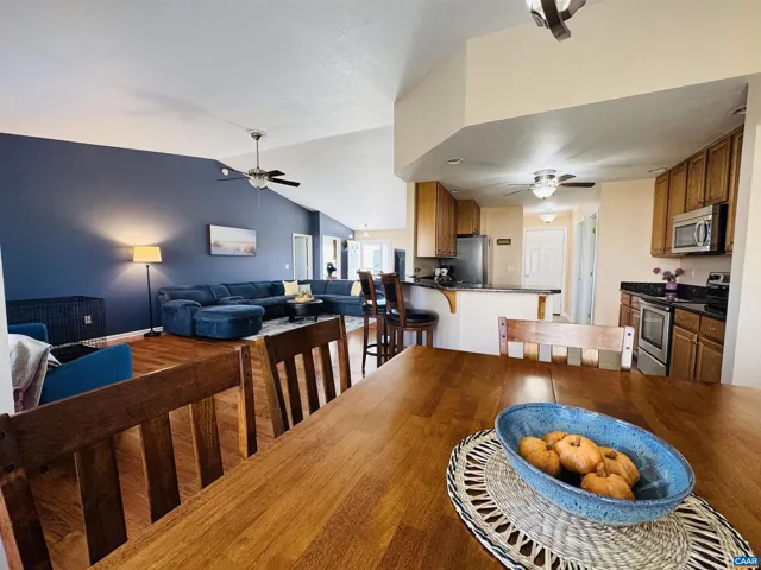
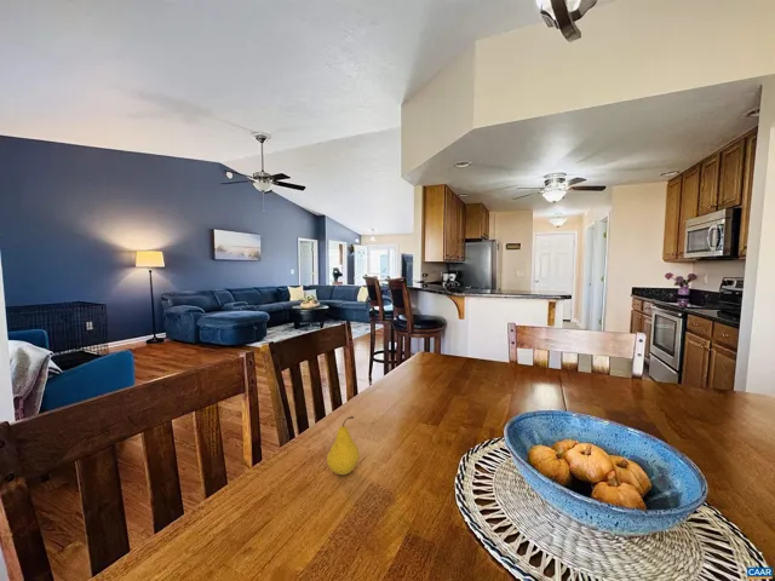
+ fruit (343, 443)
